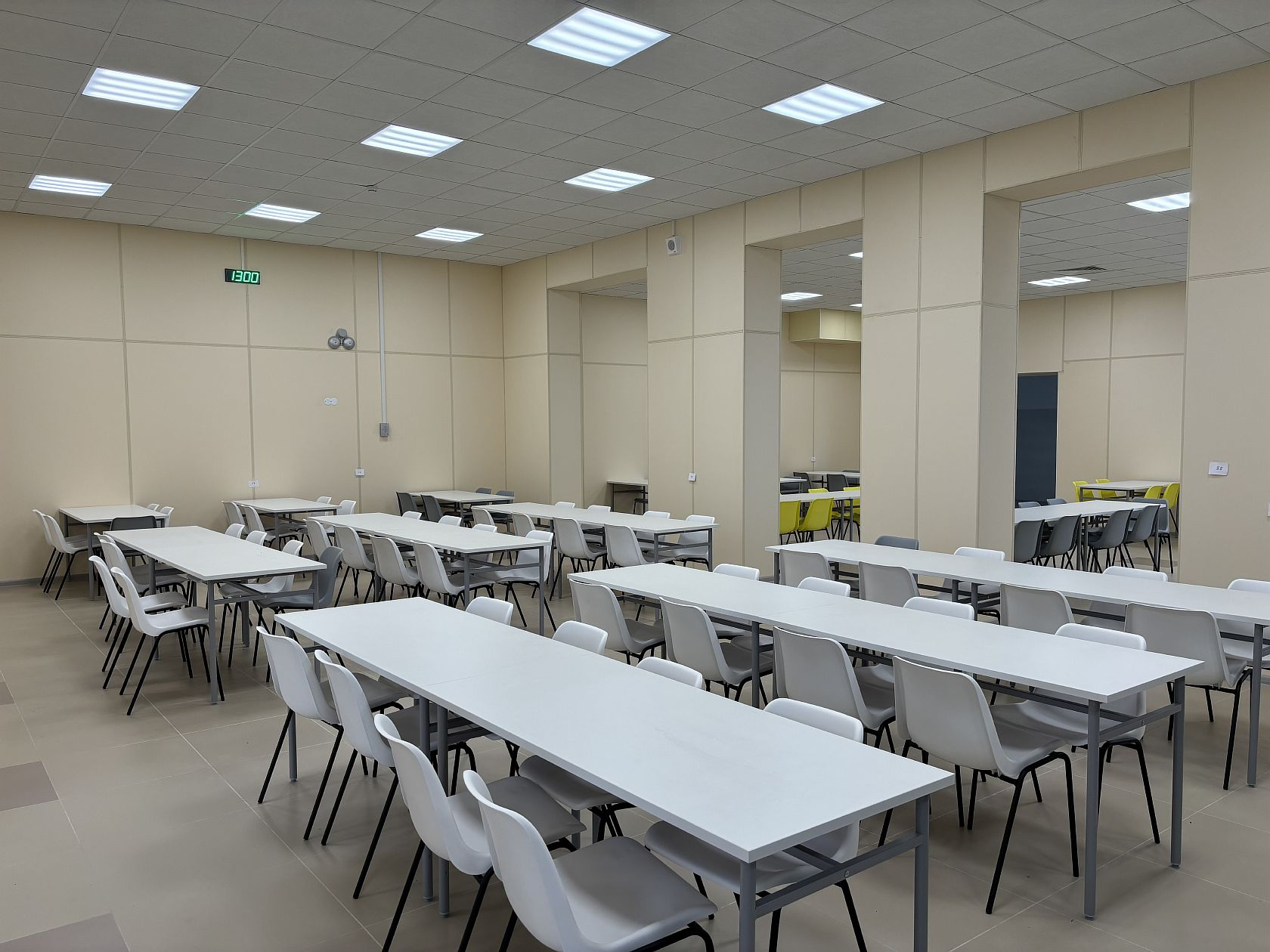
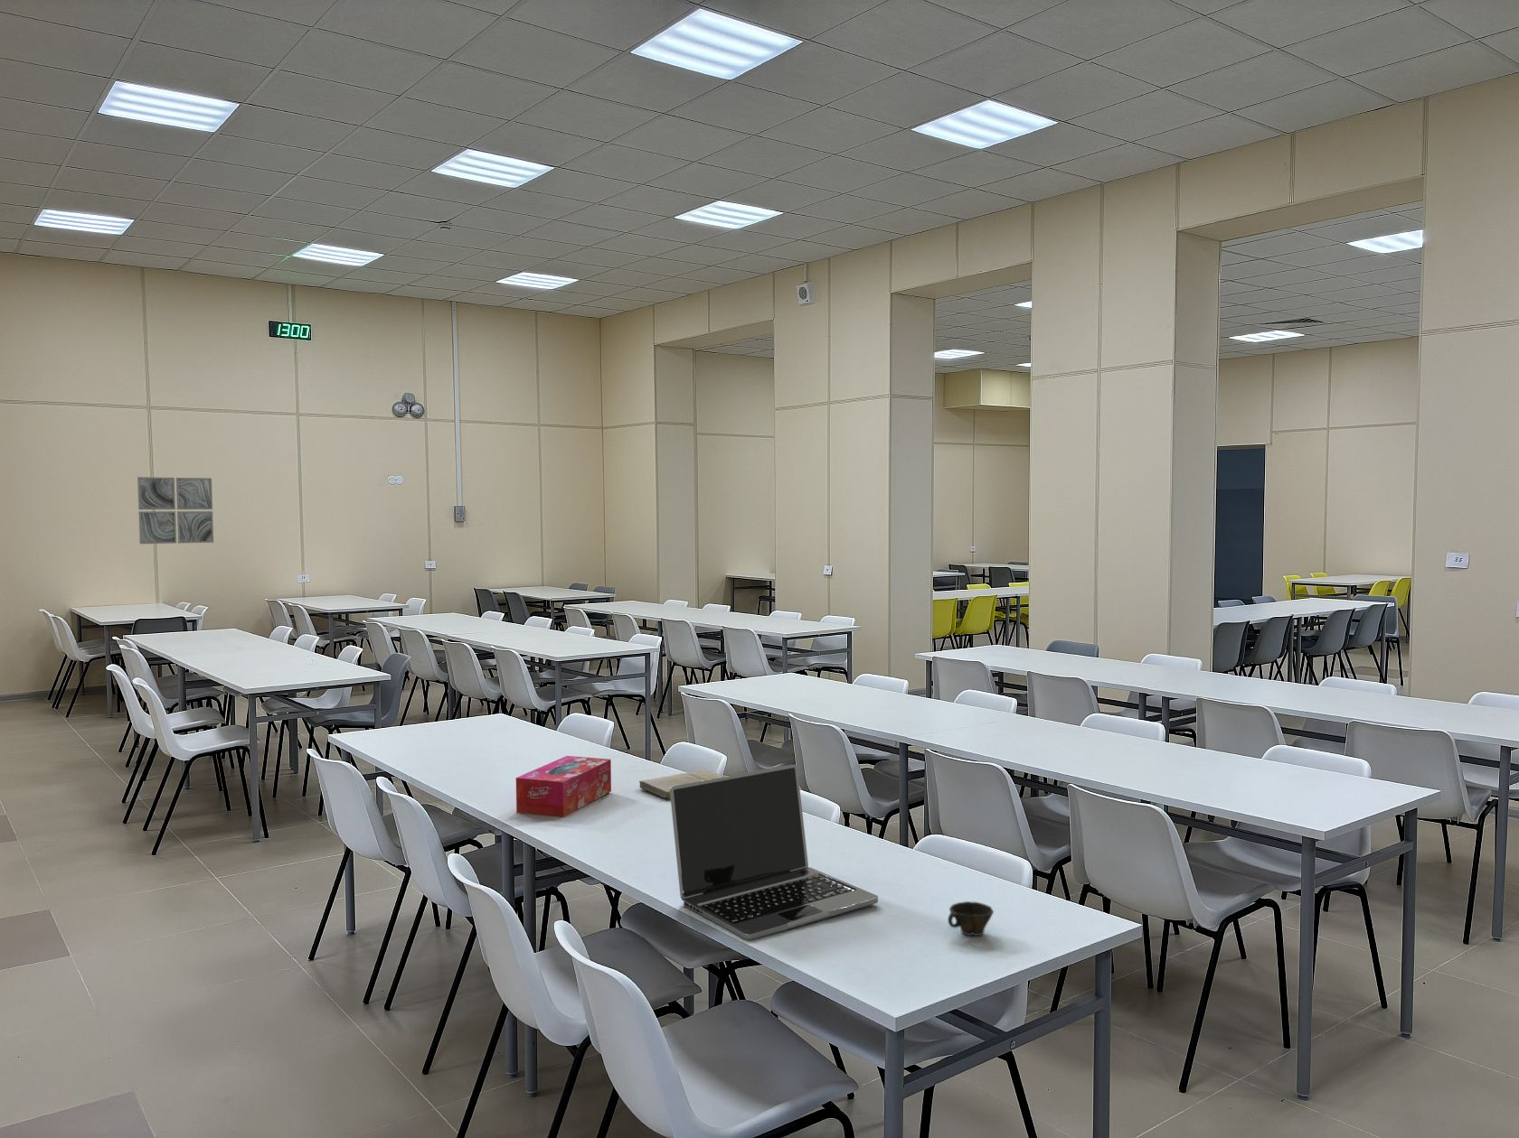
+ book (685, 783)
+ tissue box (565, 785)
+ wall art (175, 512)
+ laptop (774, 844)
+ cup (969, 919)
